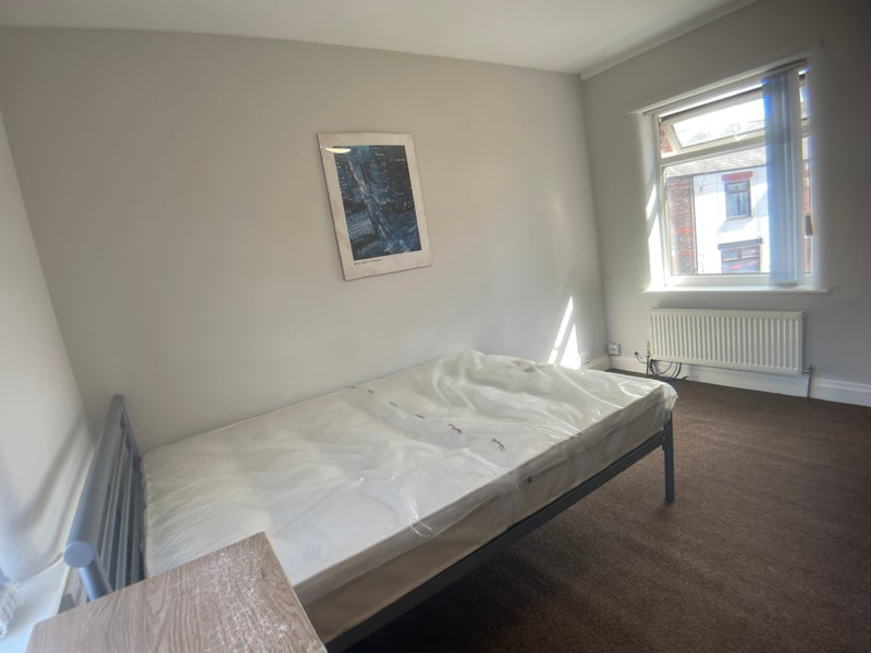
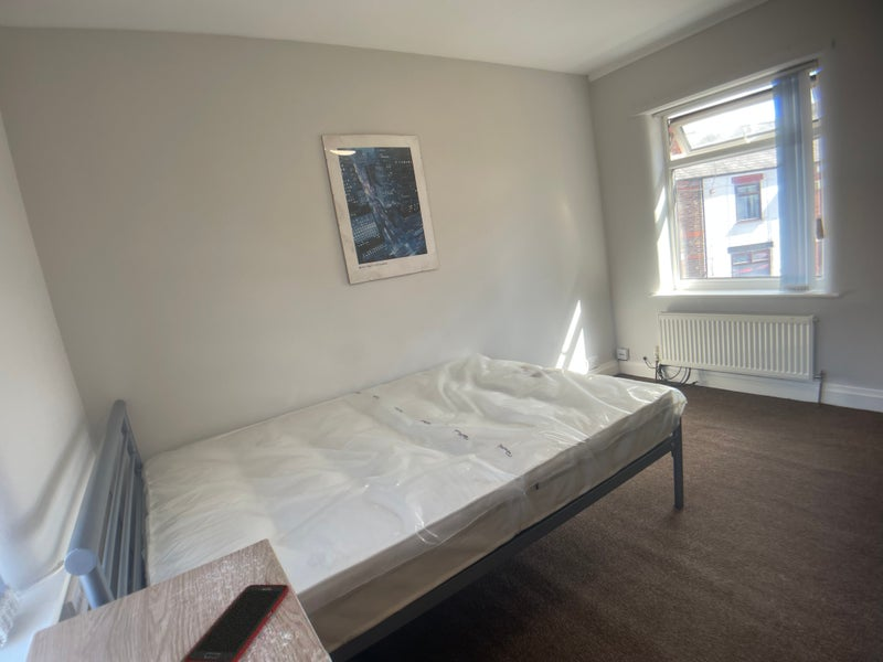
+ cell phone (241, 621)
